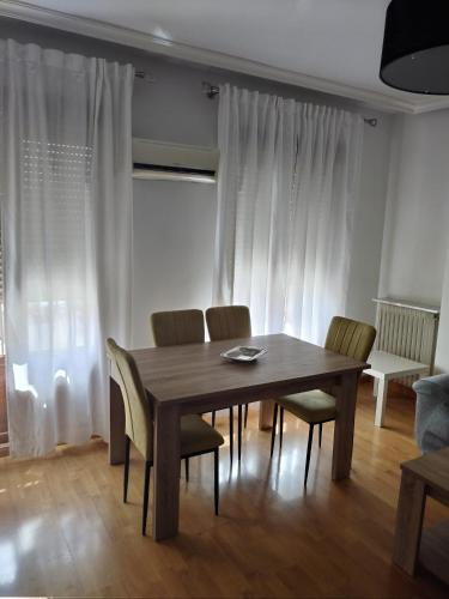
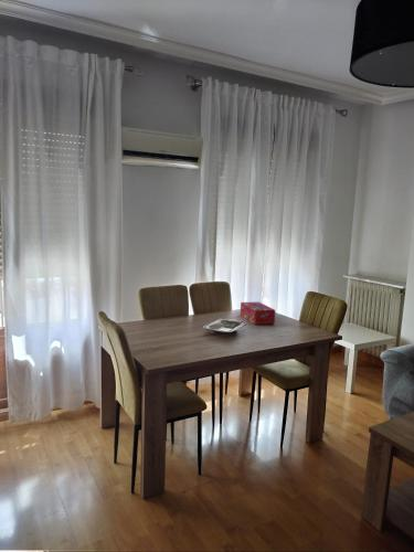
+ tissue box (256, 312)
